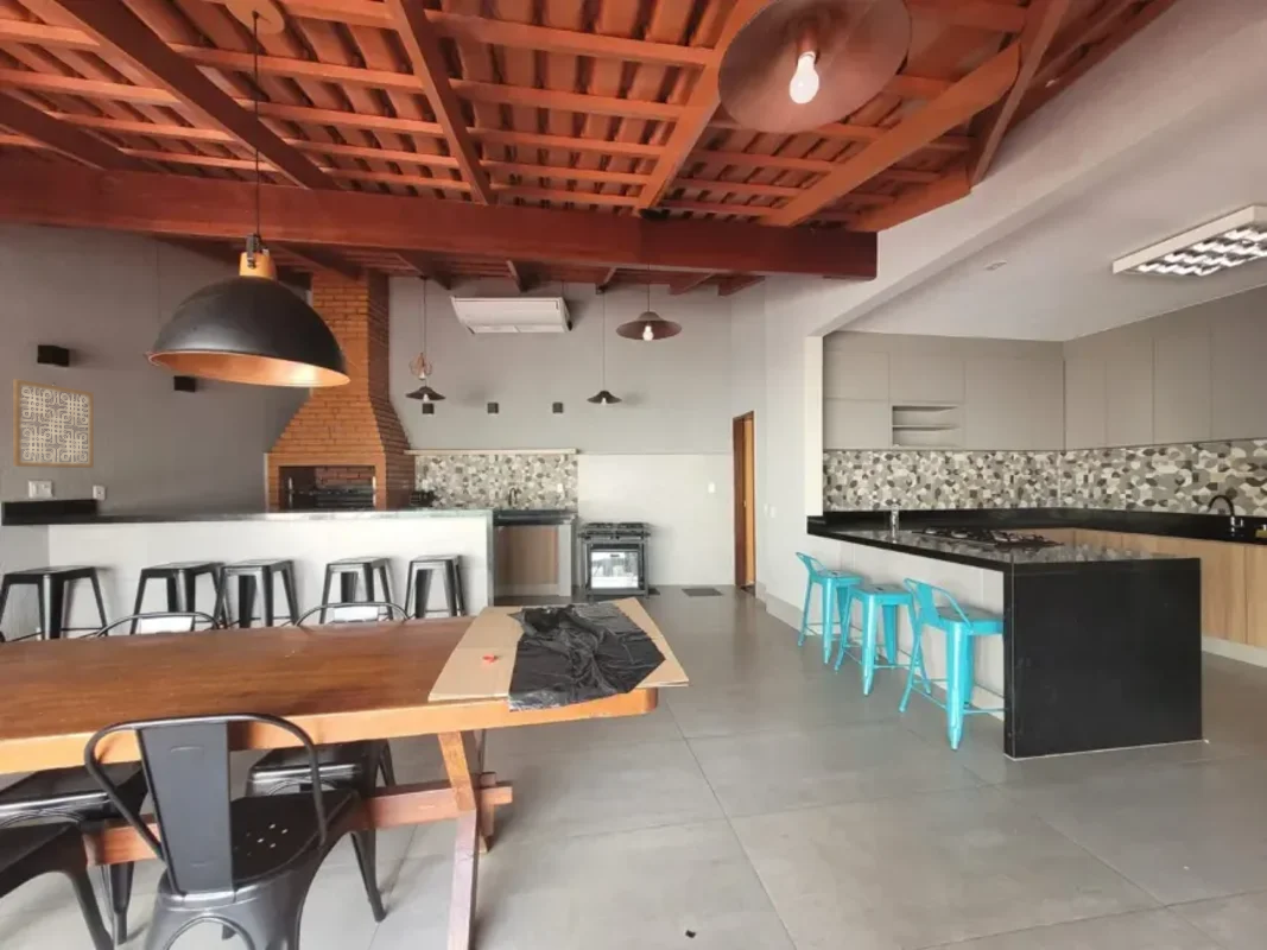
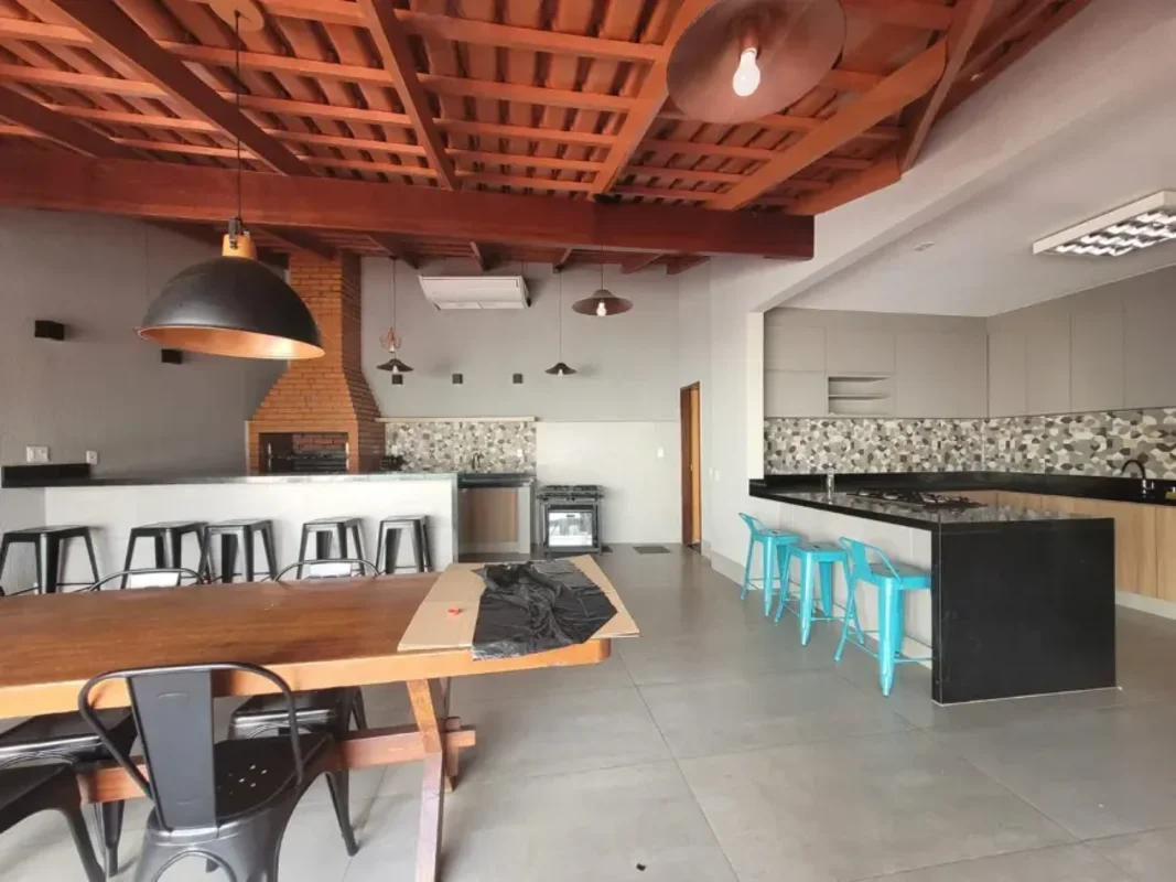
- wall art (56, 424)
